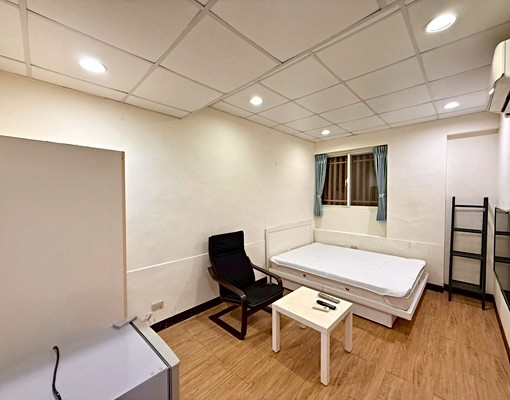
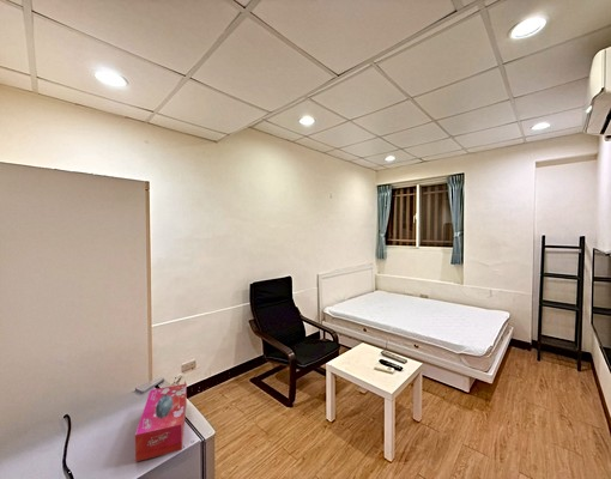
+ tissue box (164, 417)
